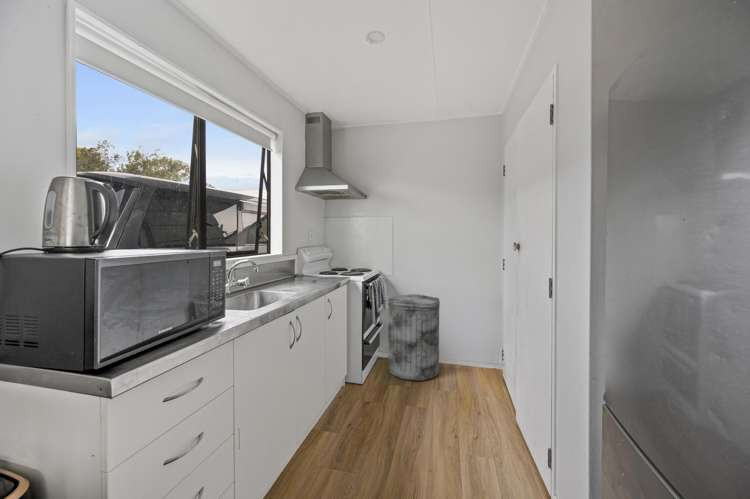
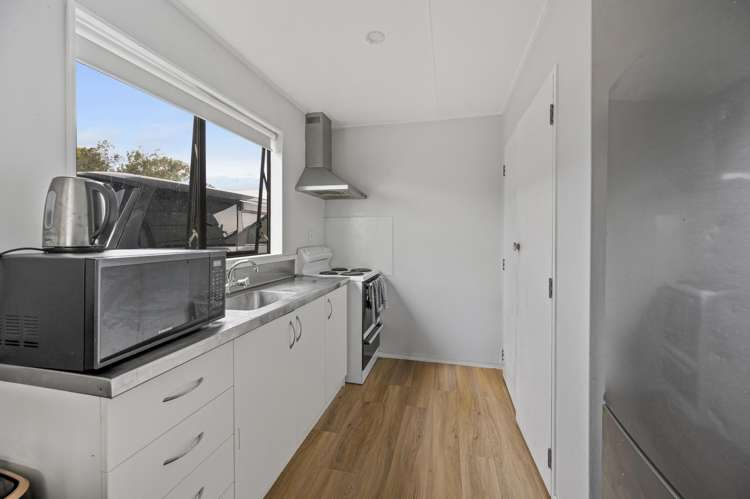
- trash can (413, 332)
